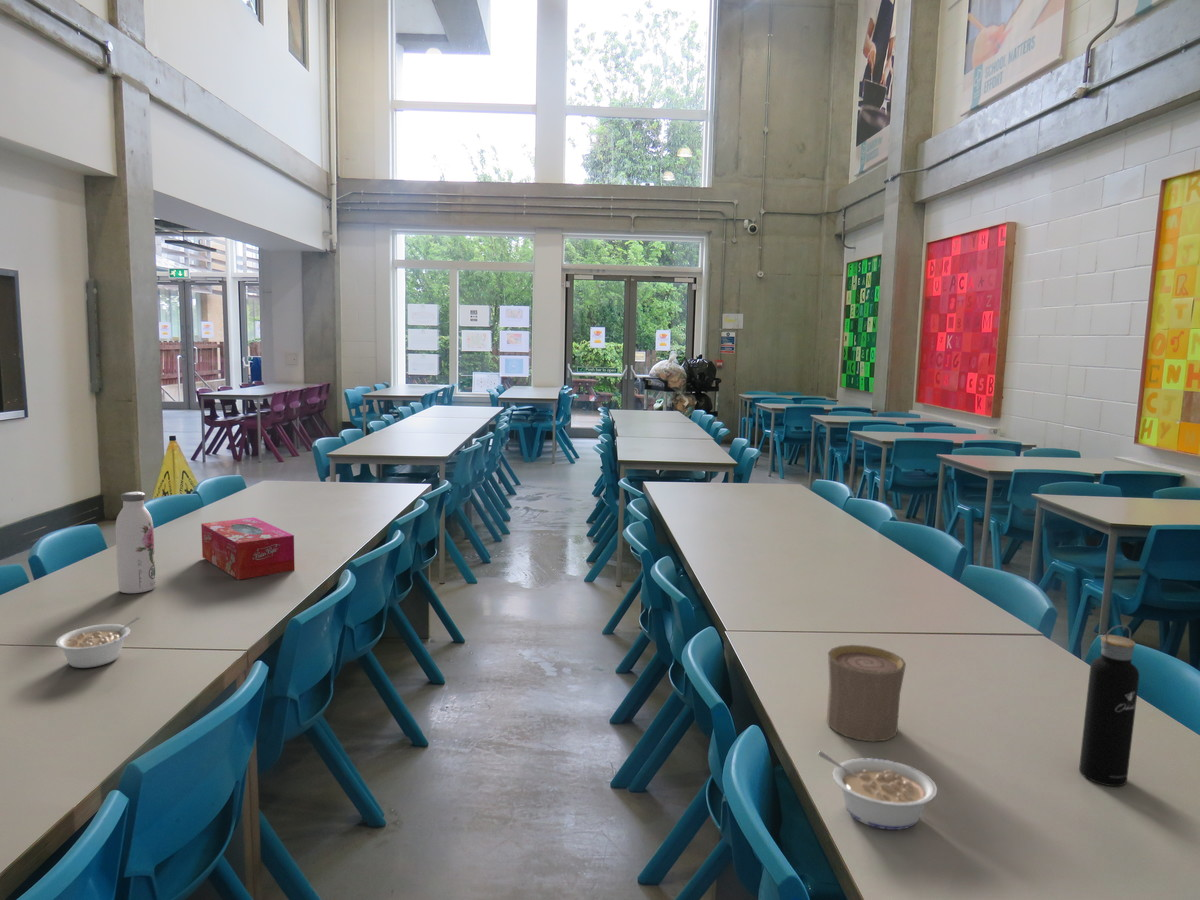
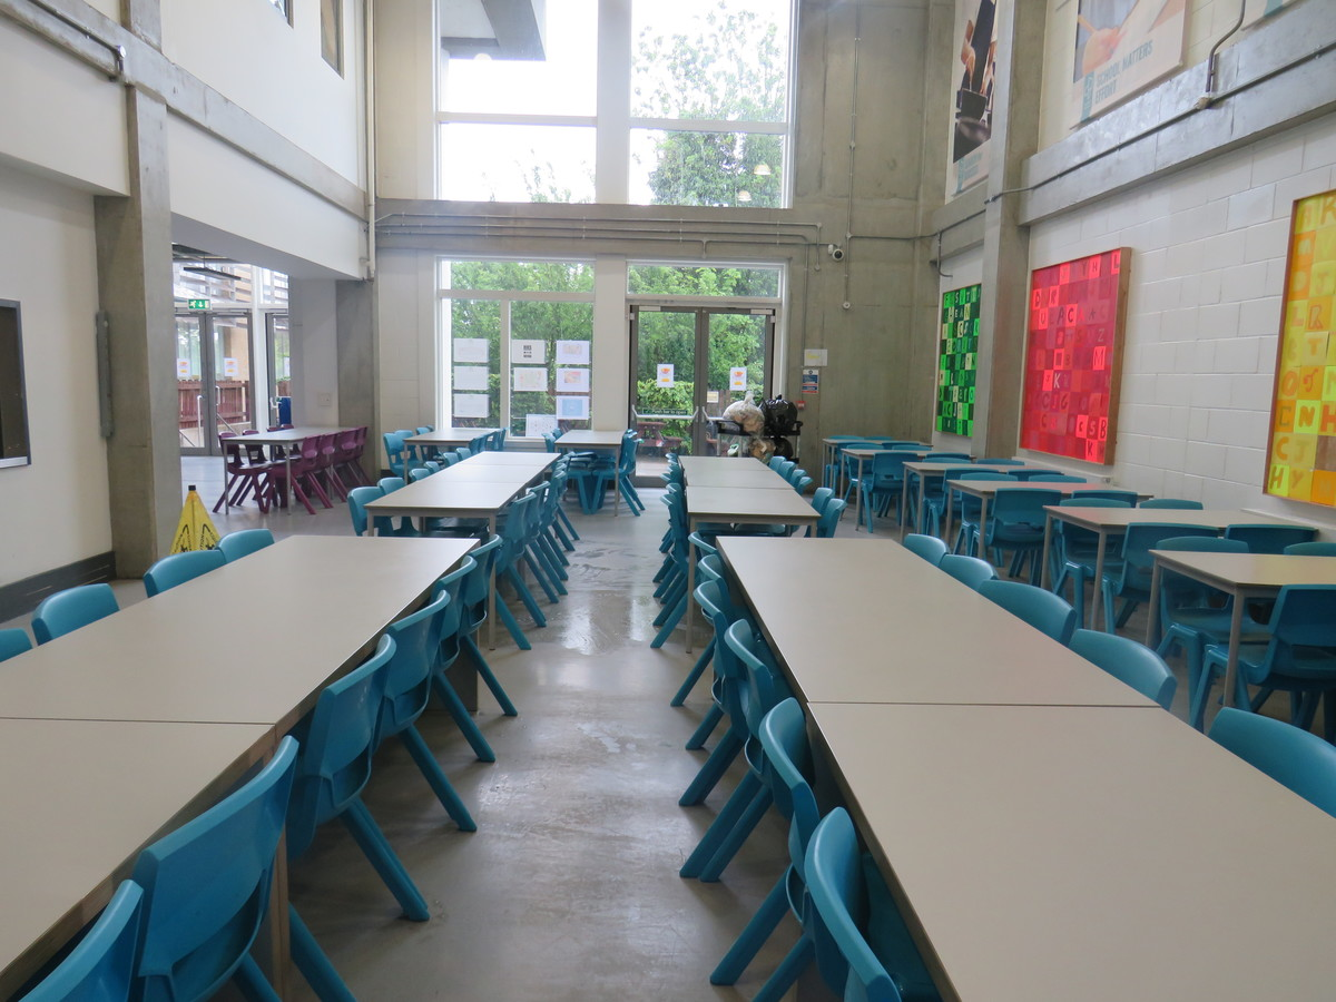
- tissue box (247, 546)
- legume (879, 793)
- water bottle (1111, 701)
- water bottle (135, 541)
- legume (95, 644)
- cup (863, 691)
